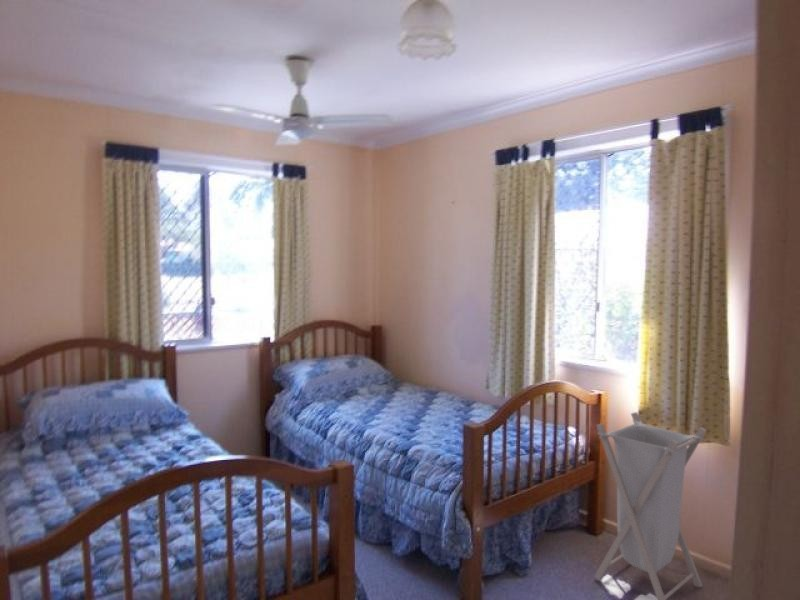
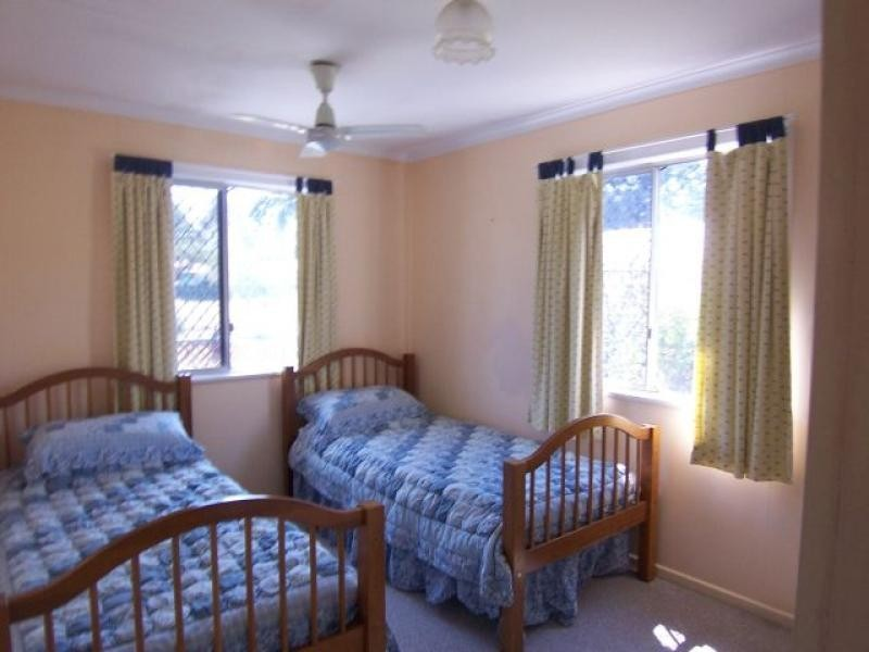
- laundry hamper (649, 505)
